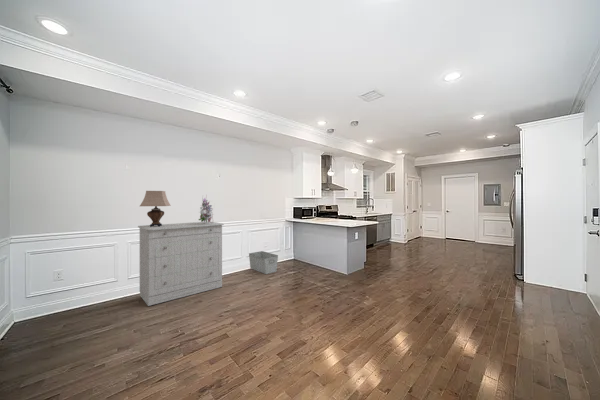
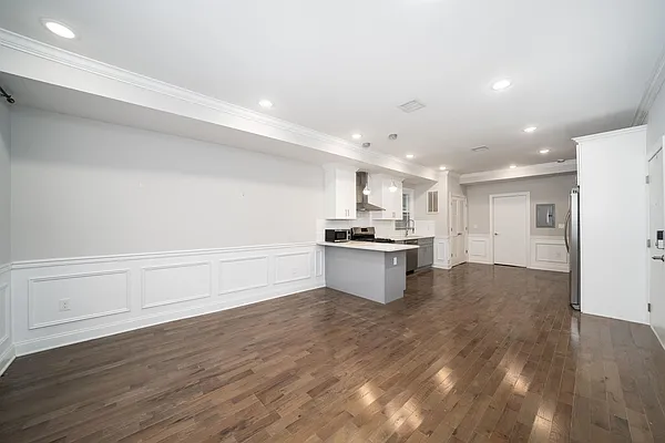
- bouquet (203, 207)
- table lamp (156, 208)
- dresser (183, 258)
- storage bin (263, 262)
